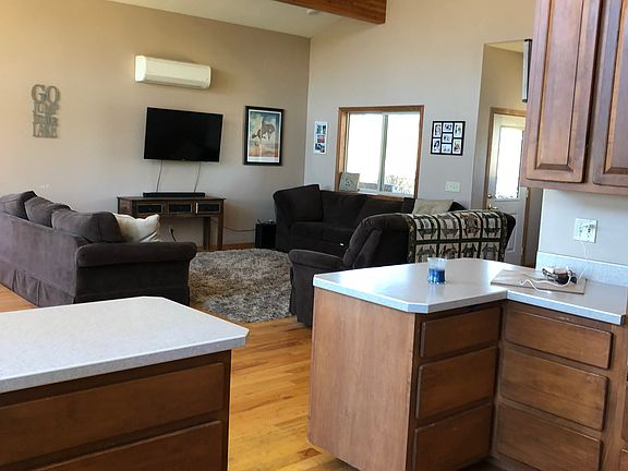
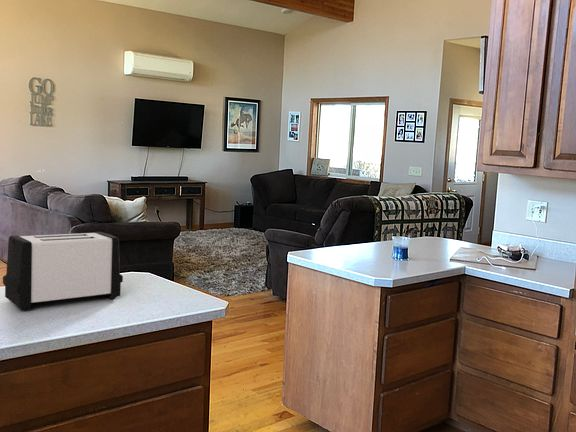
+ toaster (66, 267)
